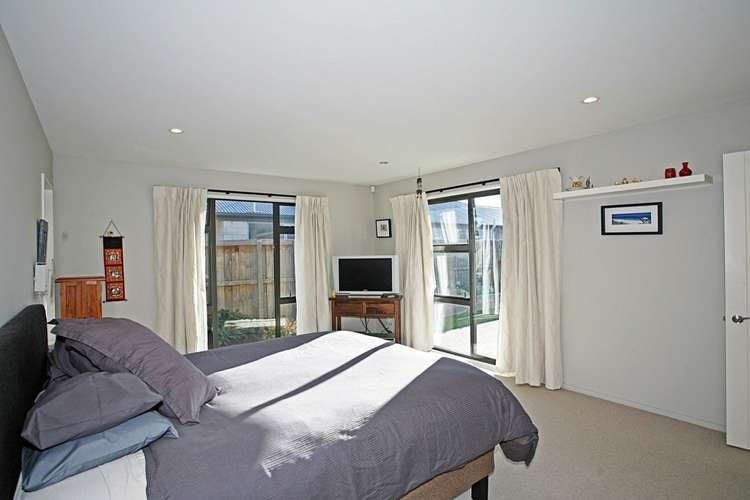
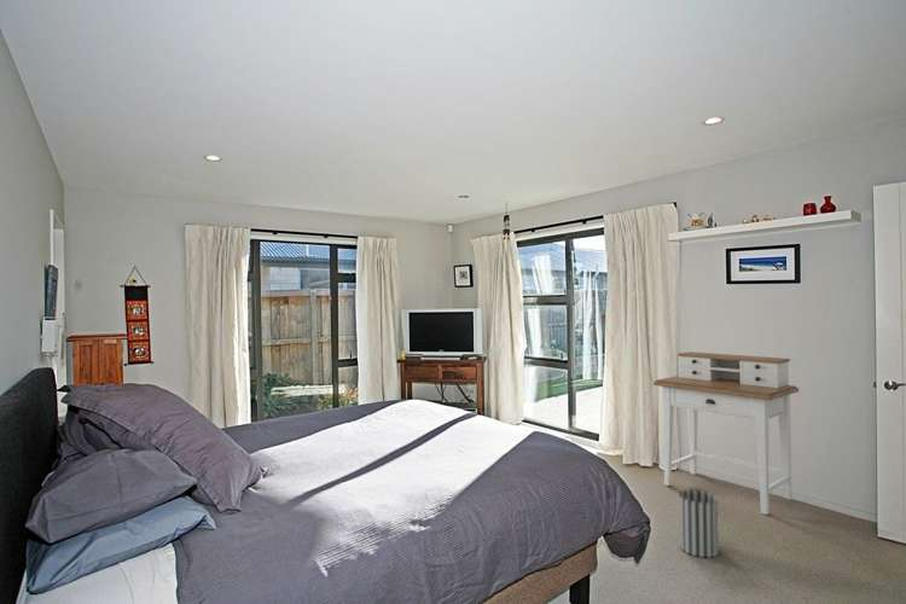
+ desk (726, 414)
+ wastebasket (698, 522)
